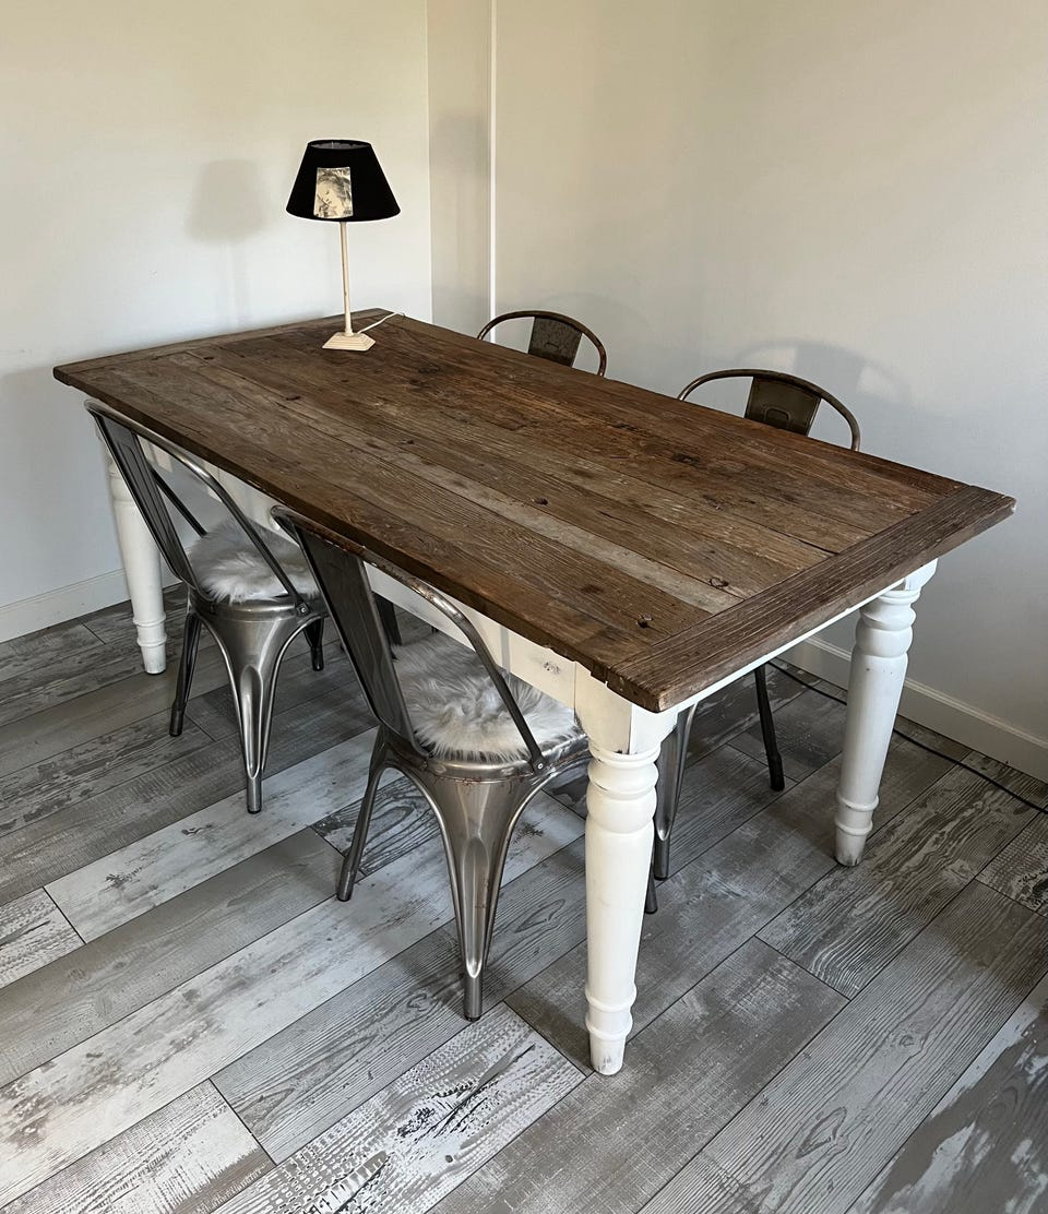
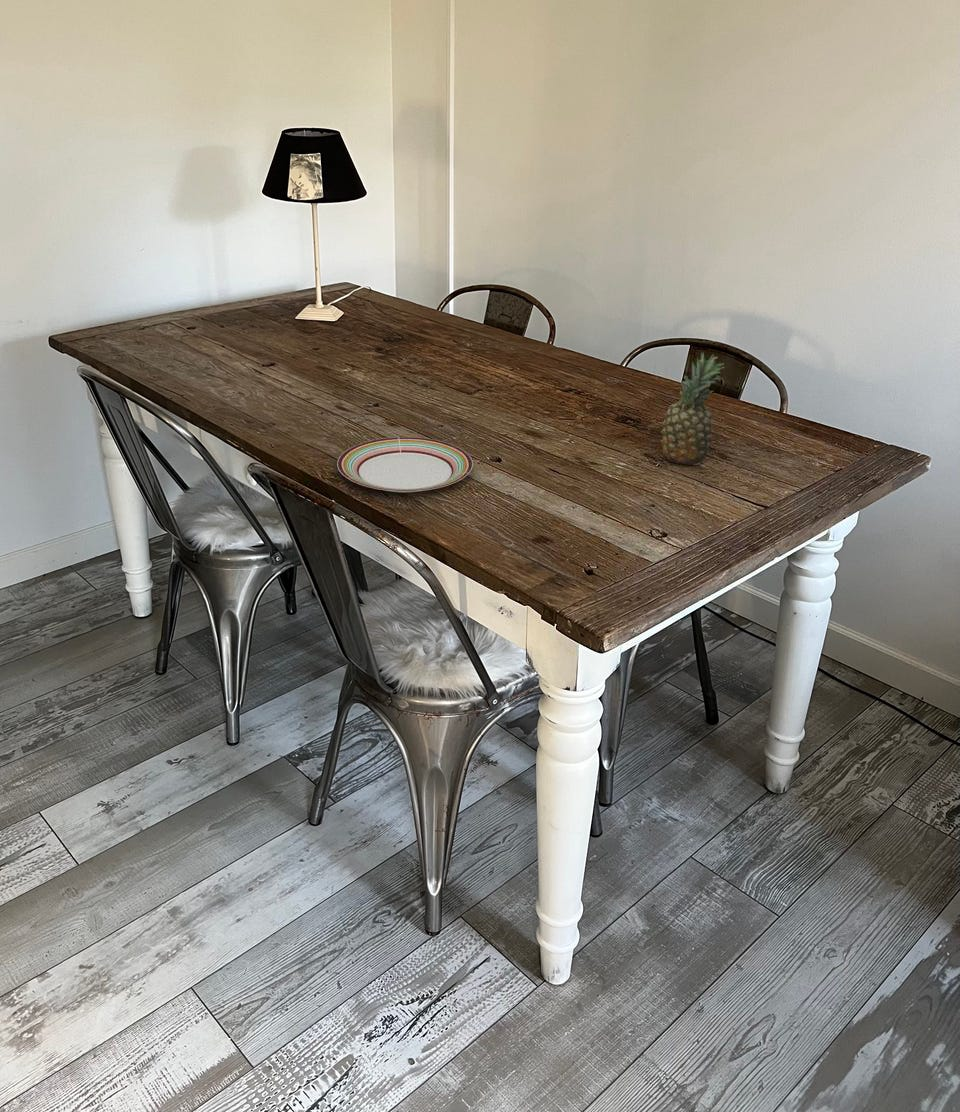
+ fruit (692, 406)
+ plate (405, 467)
